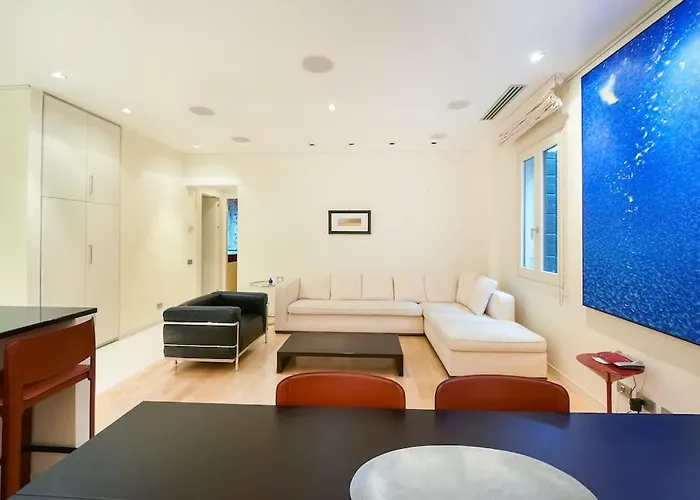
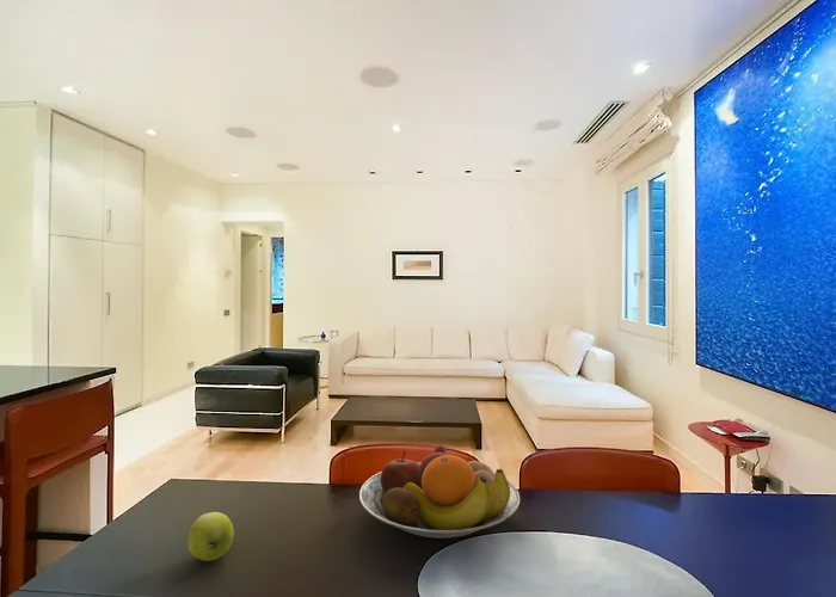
+ fruit bowl (438, 484)
+ apple (210, 535)
